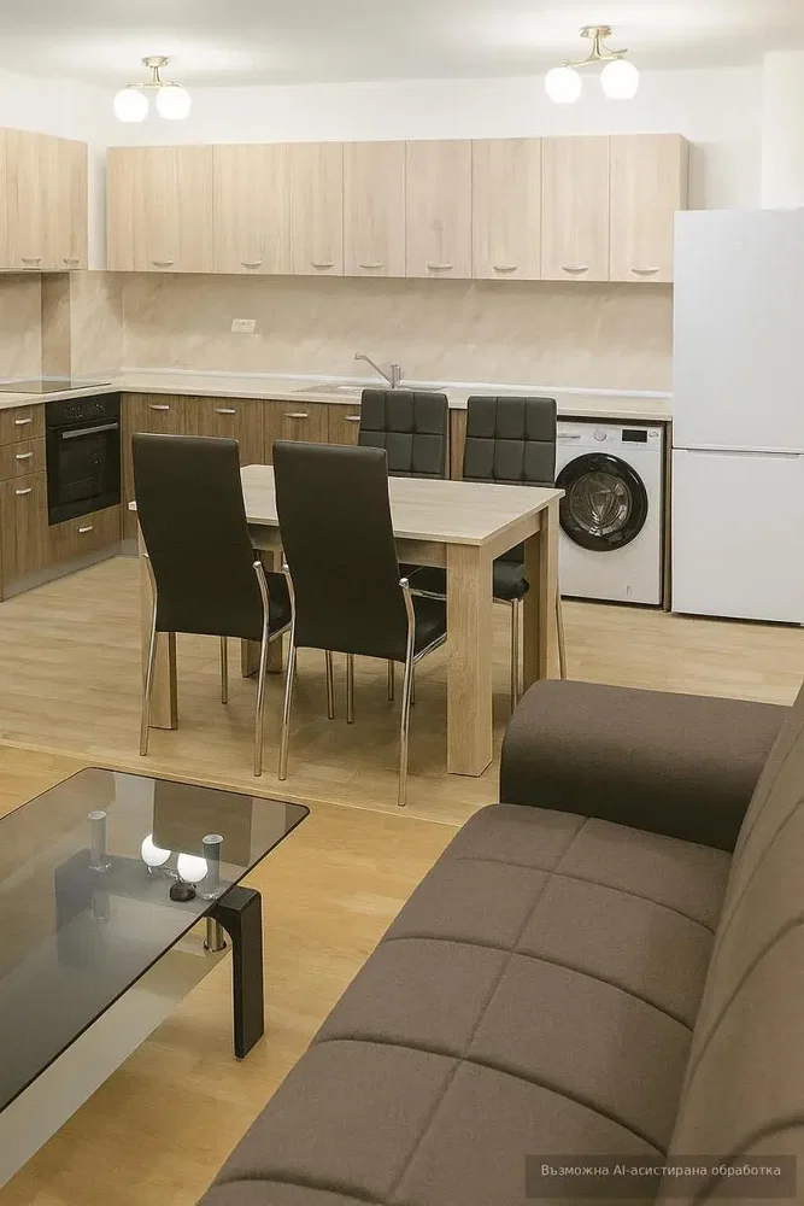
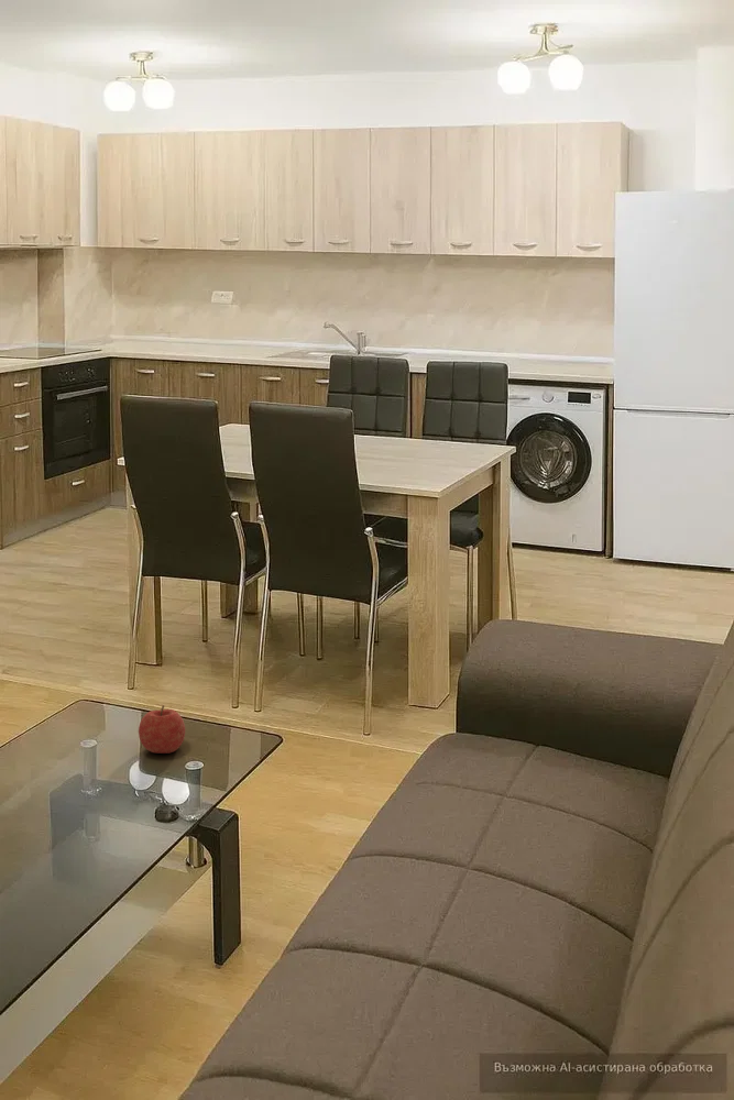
+ fruit (163, 727)
